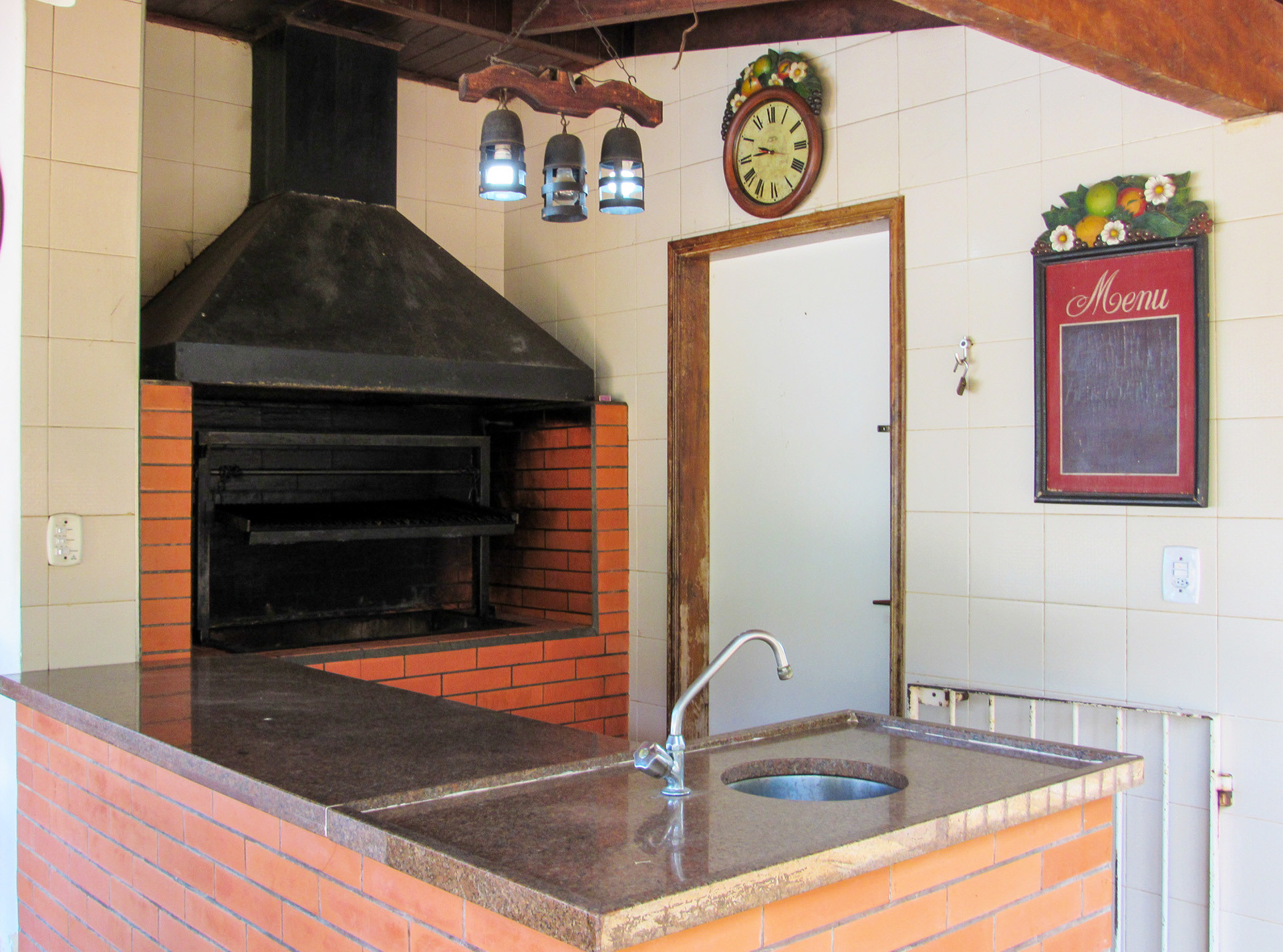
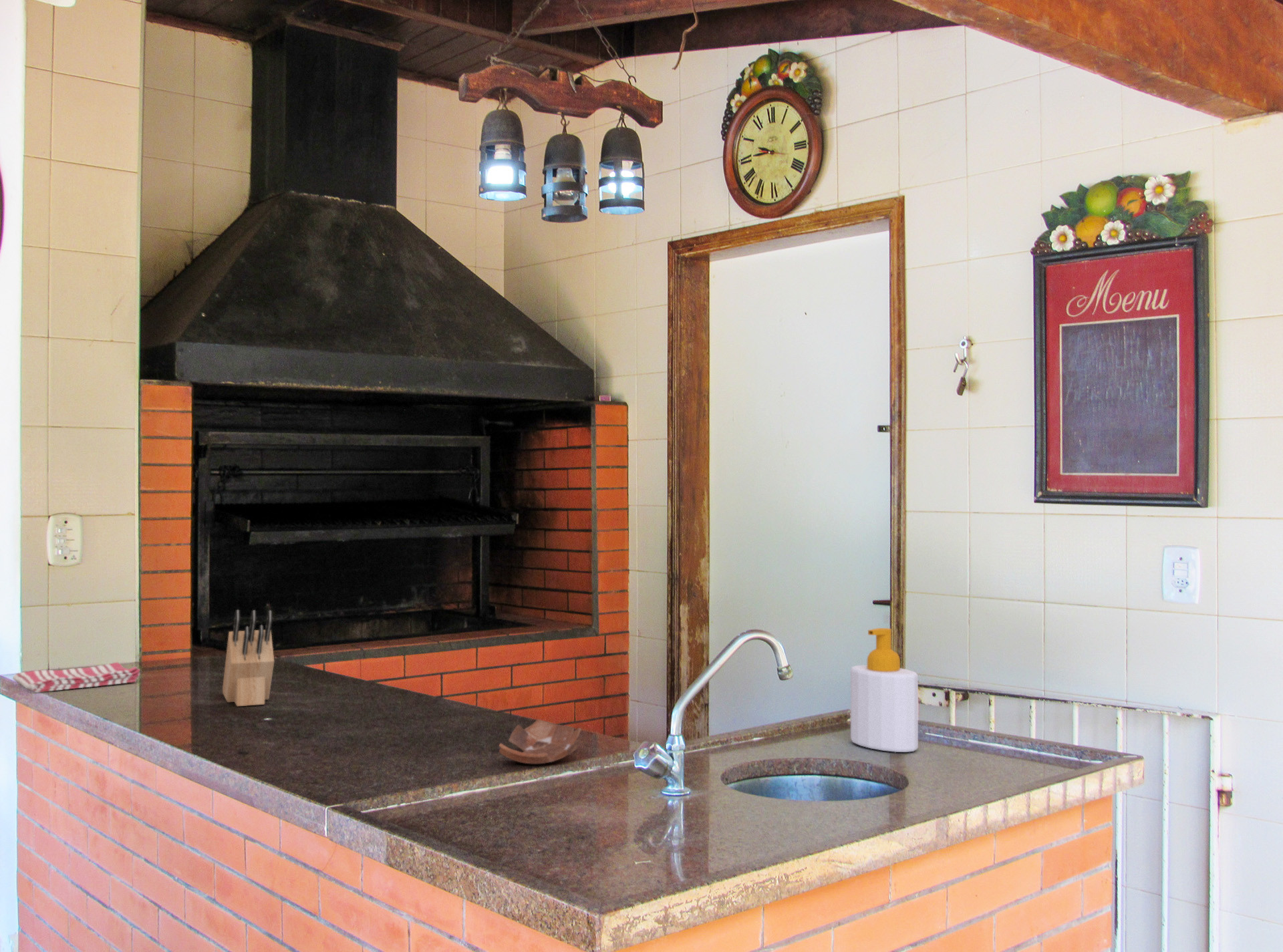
+ soap bottle (883, 687)
+ pottery (542, 743)
+ dish towel (76, 675)
+ knife block (248, 653)
